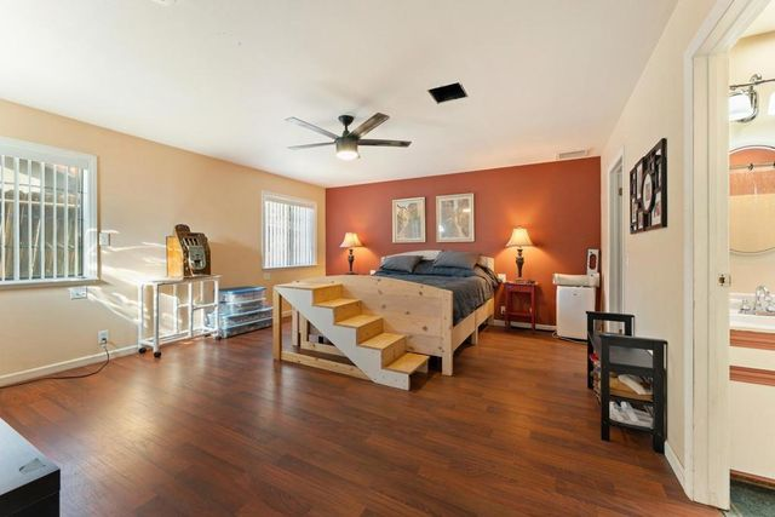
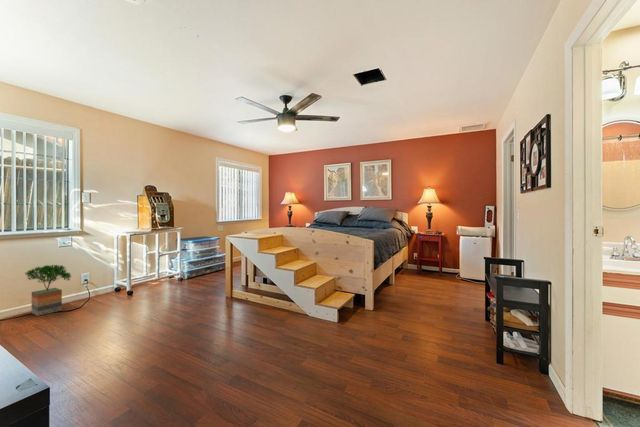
+ potted tree (48, 287)
